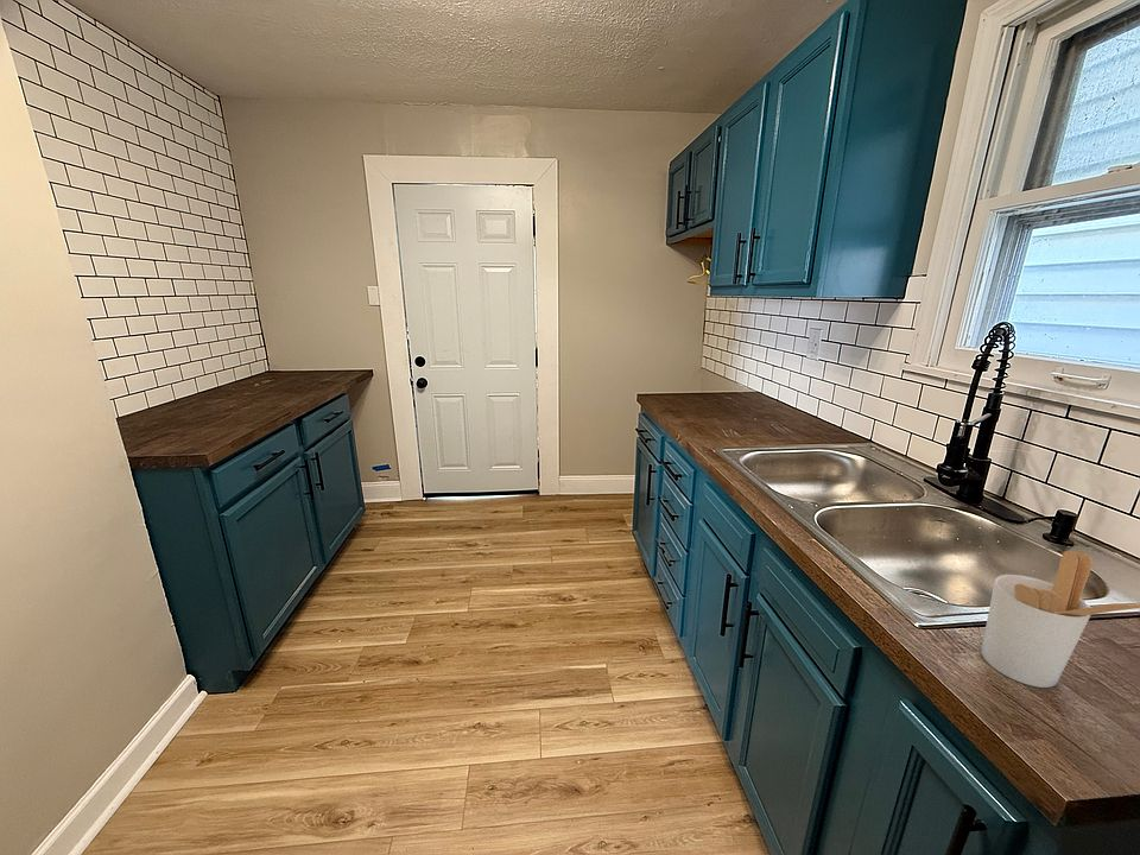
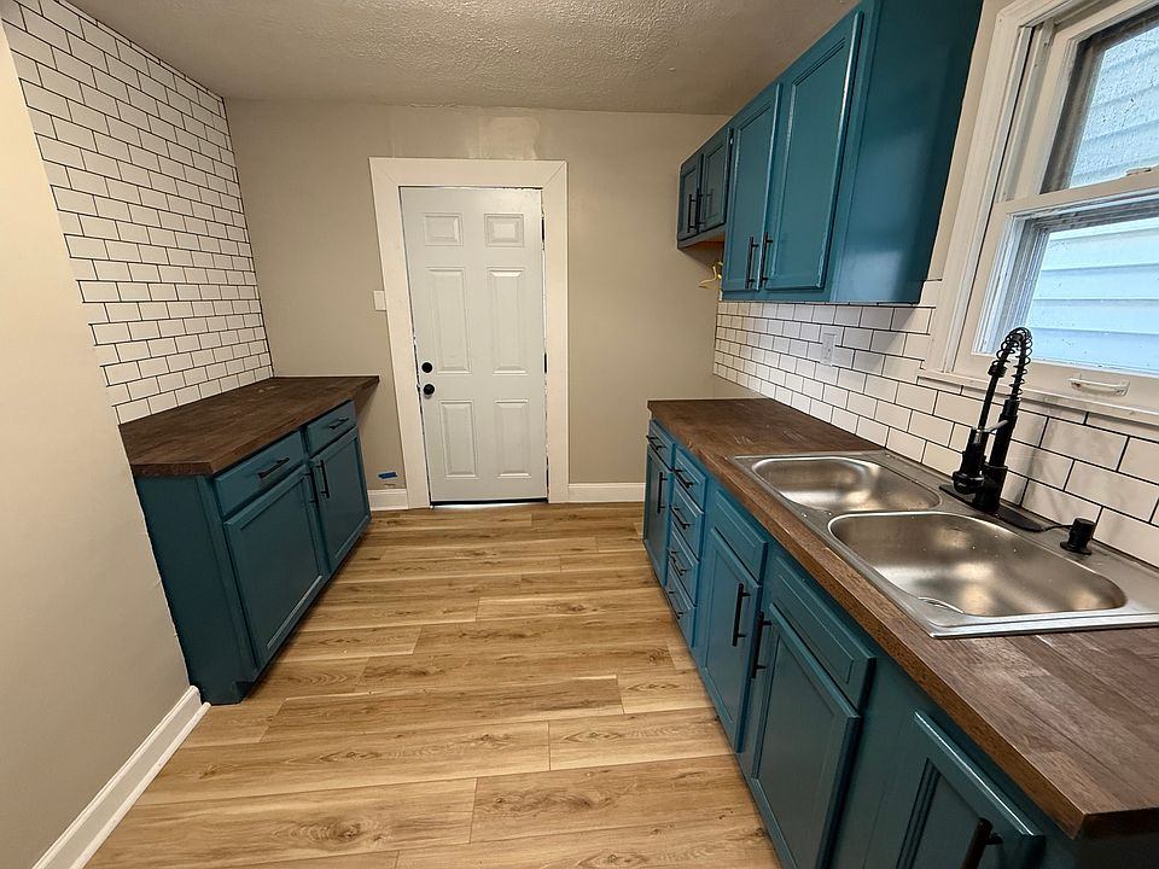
- utensil holder (1058, 625)
